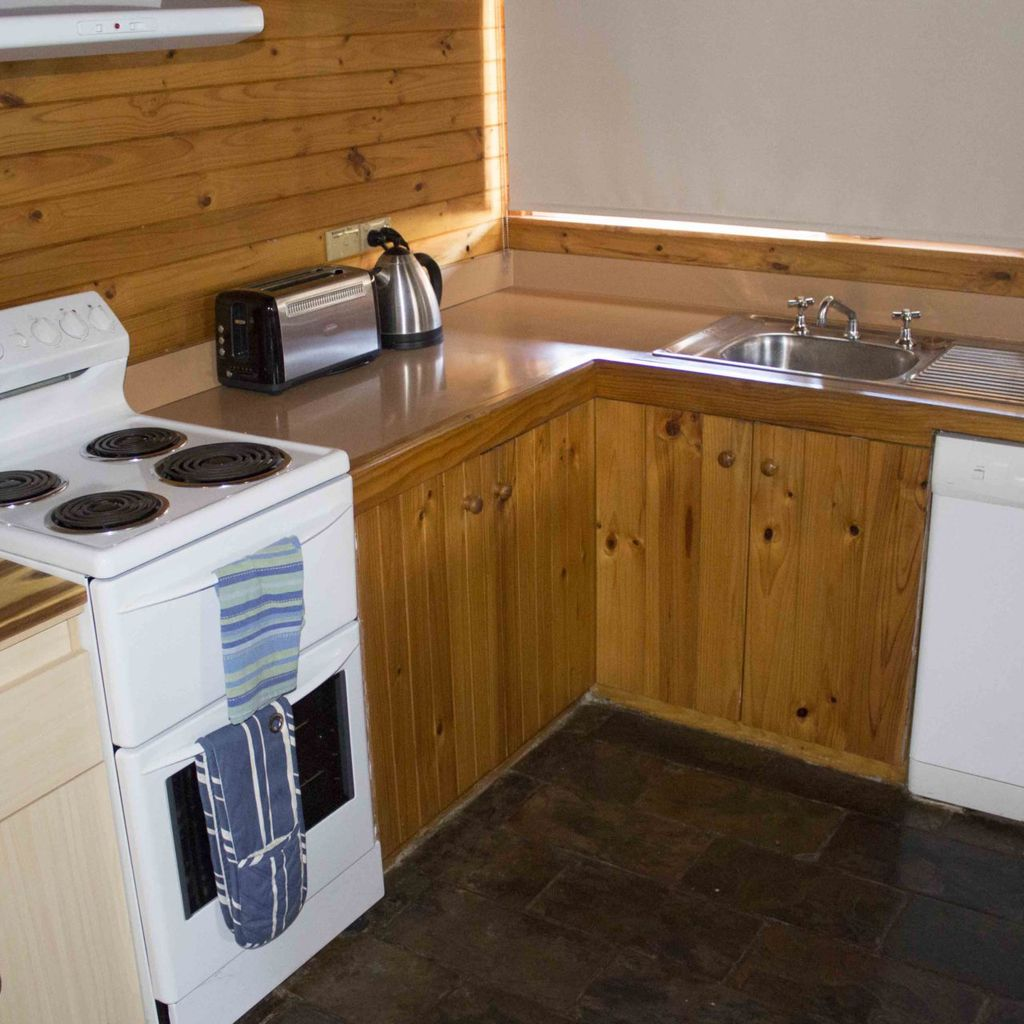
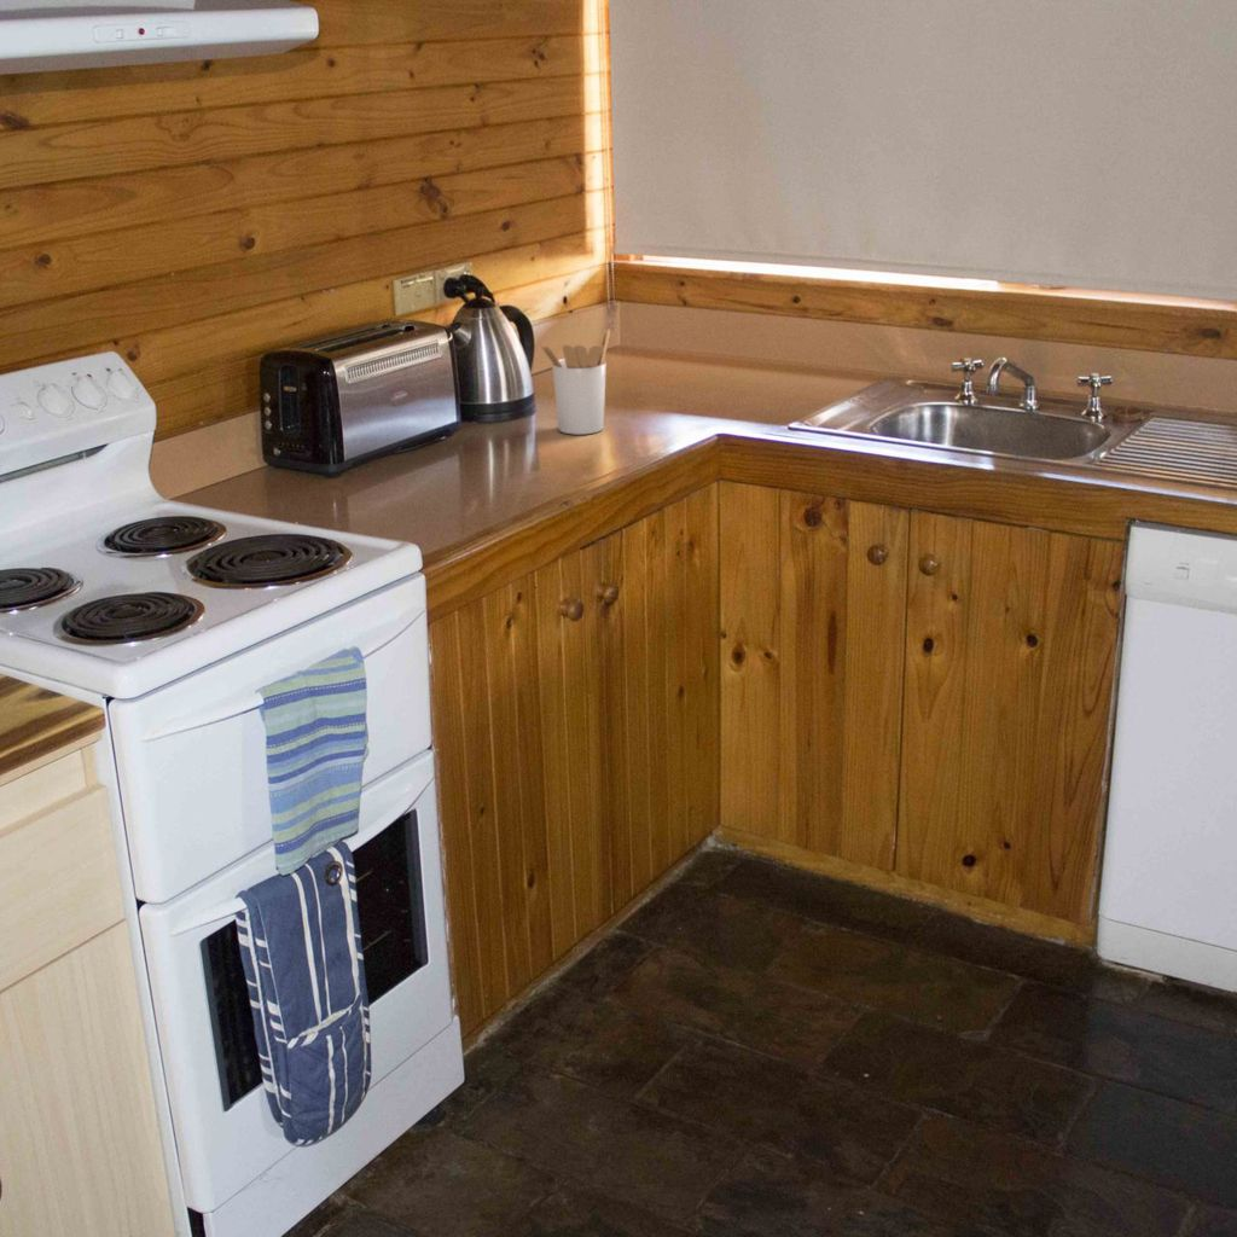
+ utensil holder (581, 383)
